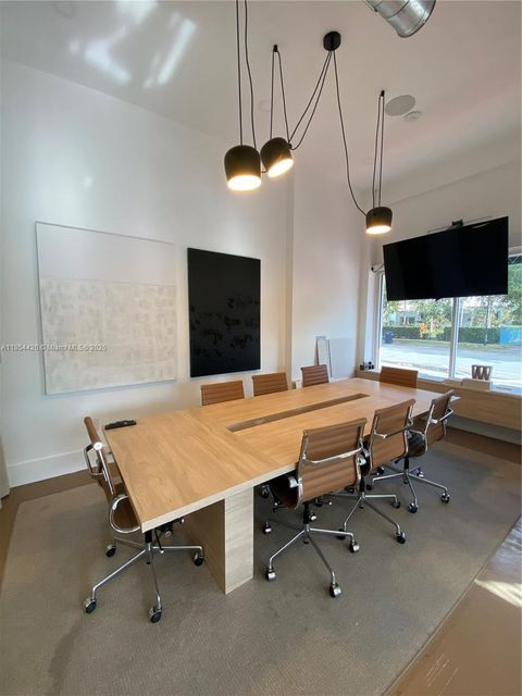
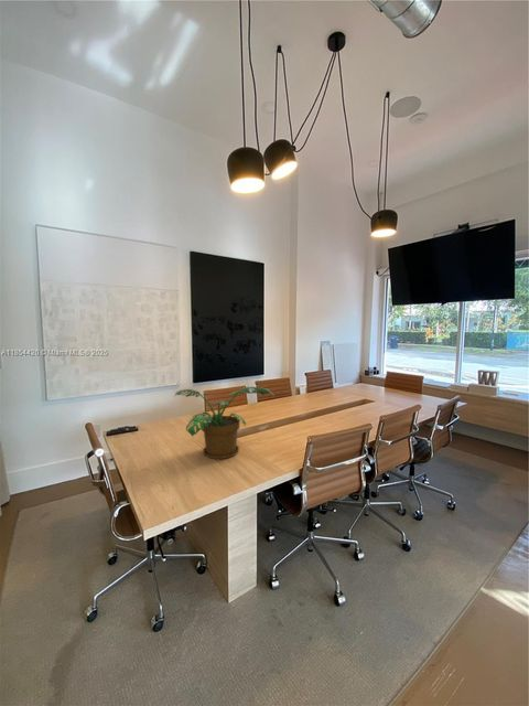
+ potted plant (222, 420)
